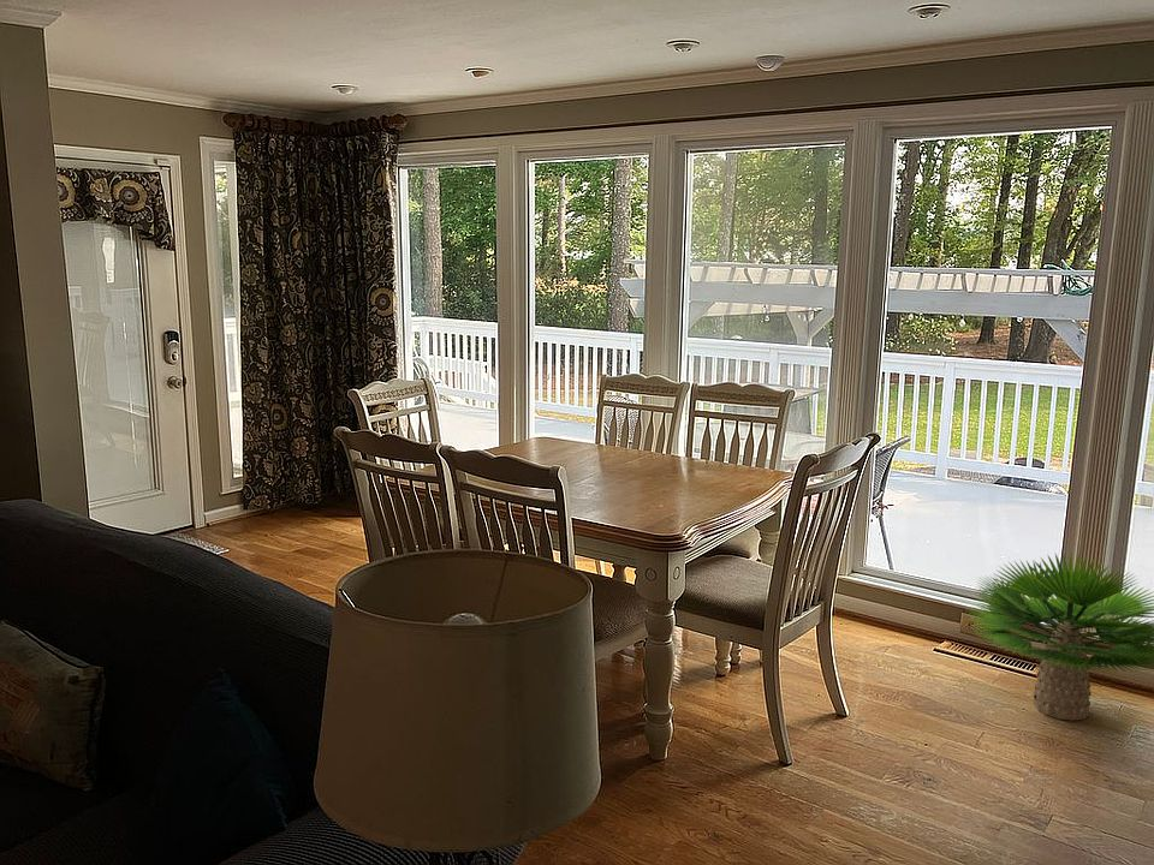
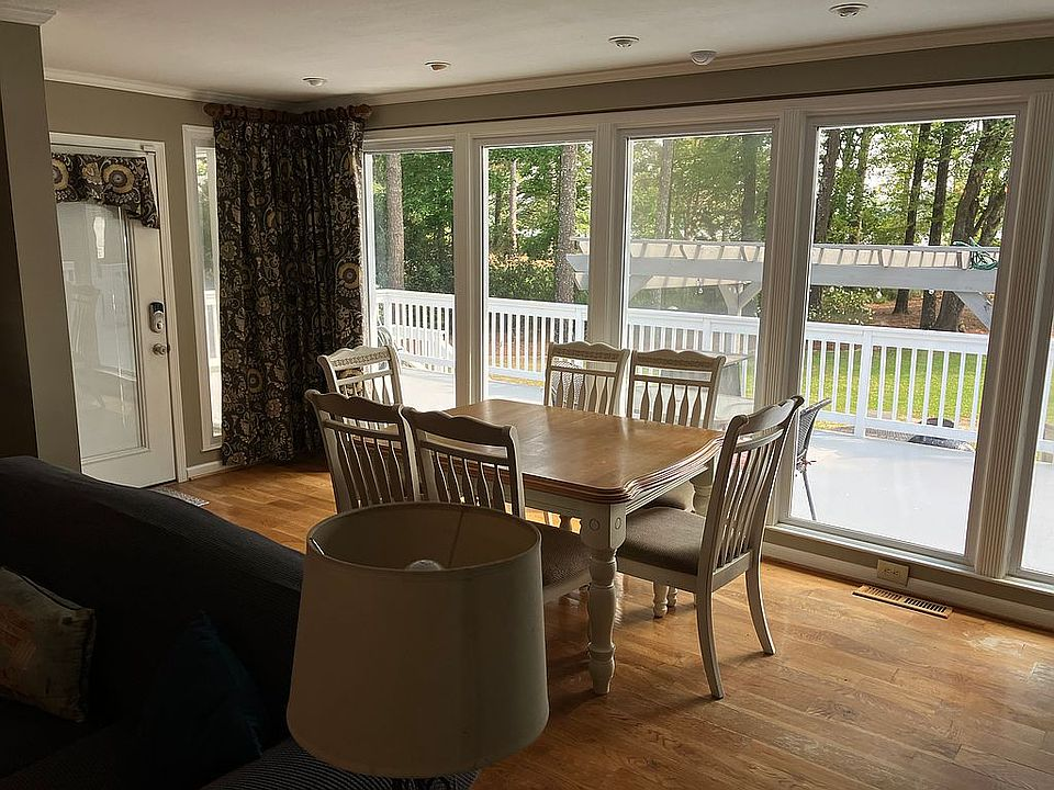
- potted plant (1066, 632)
